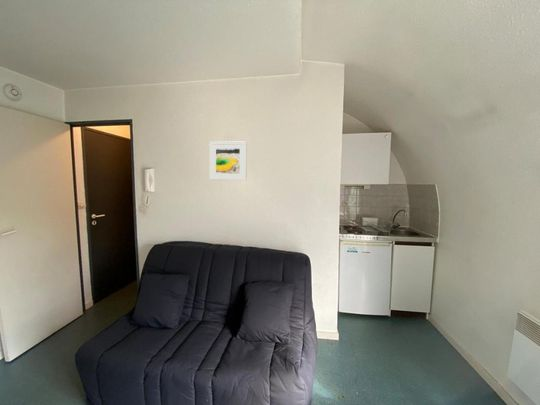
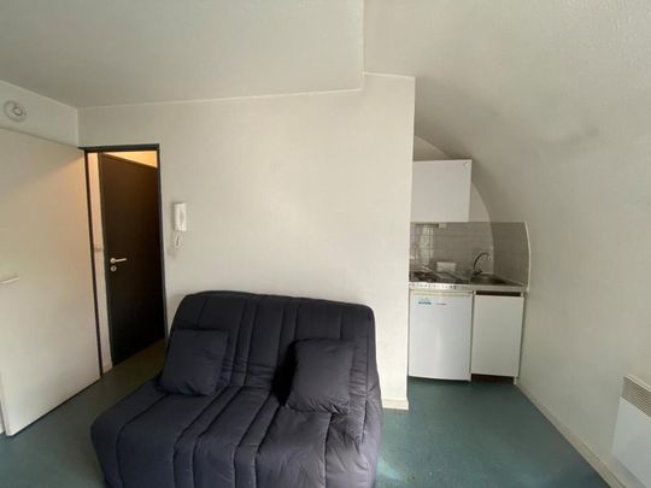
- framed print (227, 161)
